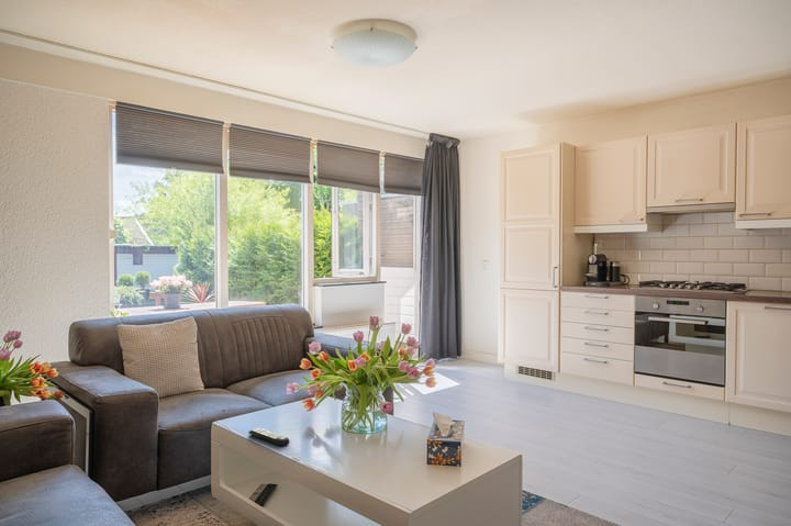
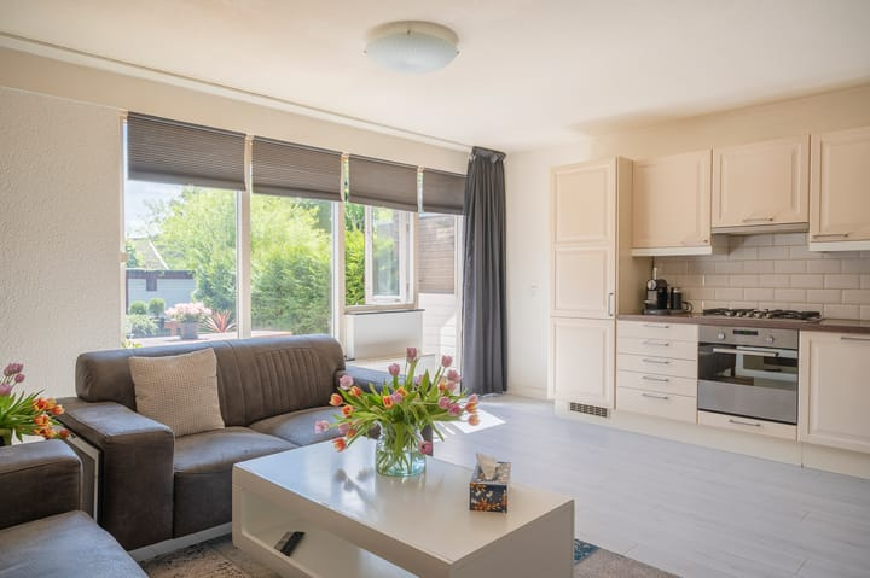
- remote control (268, 436)
